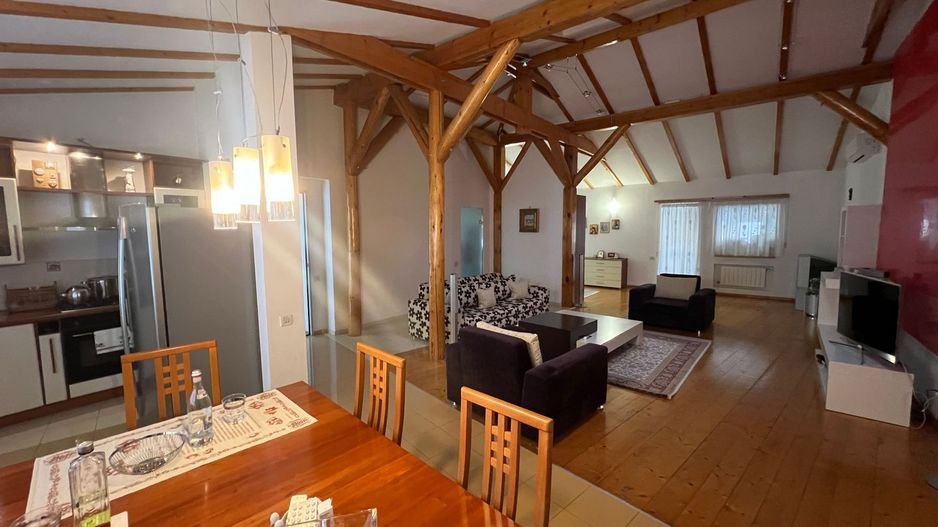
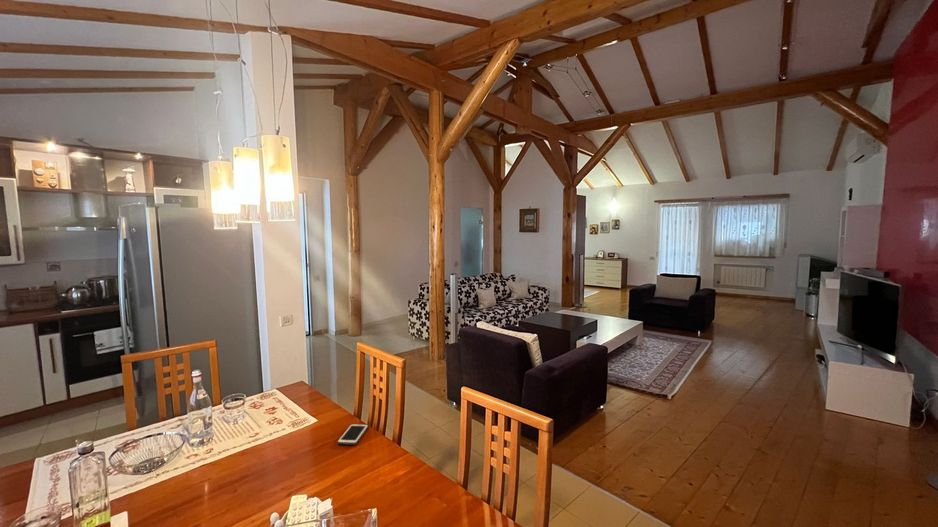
+ cell phone (353, 433)
